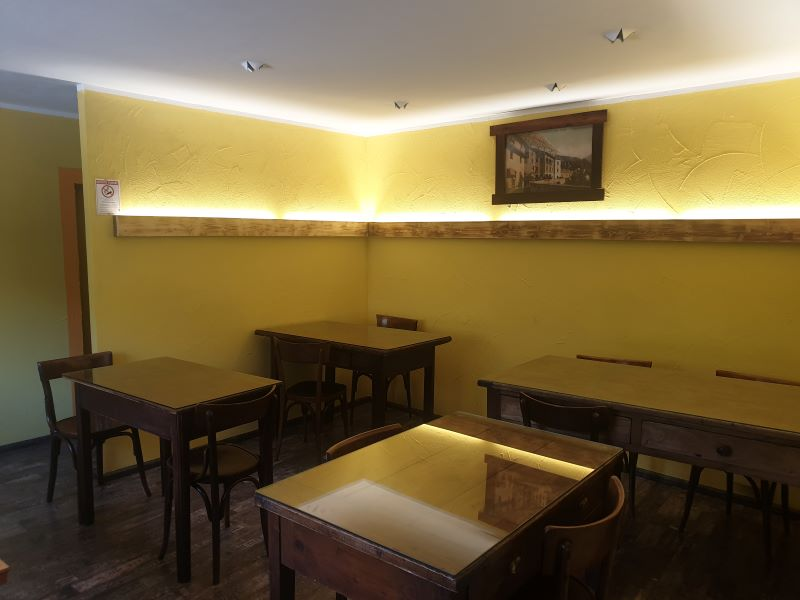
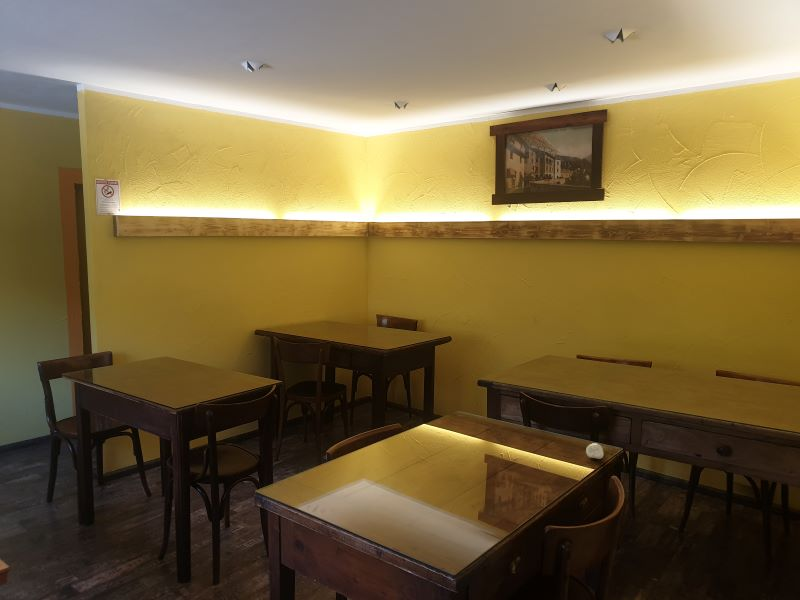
+ tooth (595, 448)
